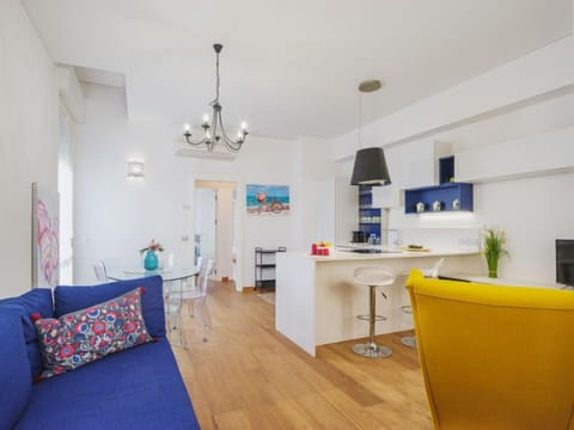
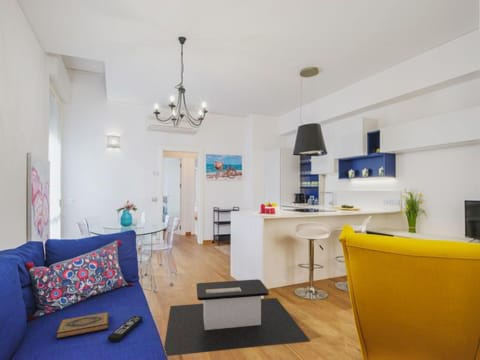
+ remote control (126, 327)
+ hardback book (84, 324)
+ coffee table (231, 304)
